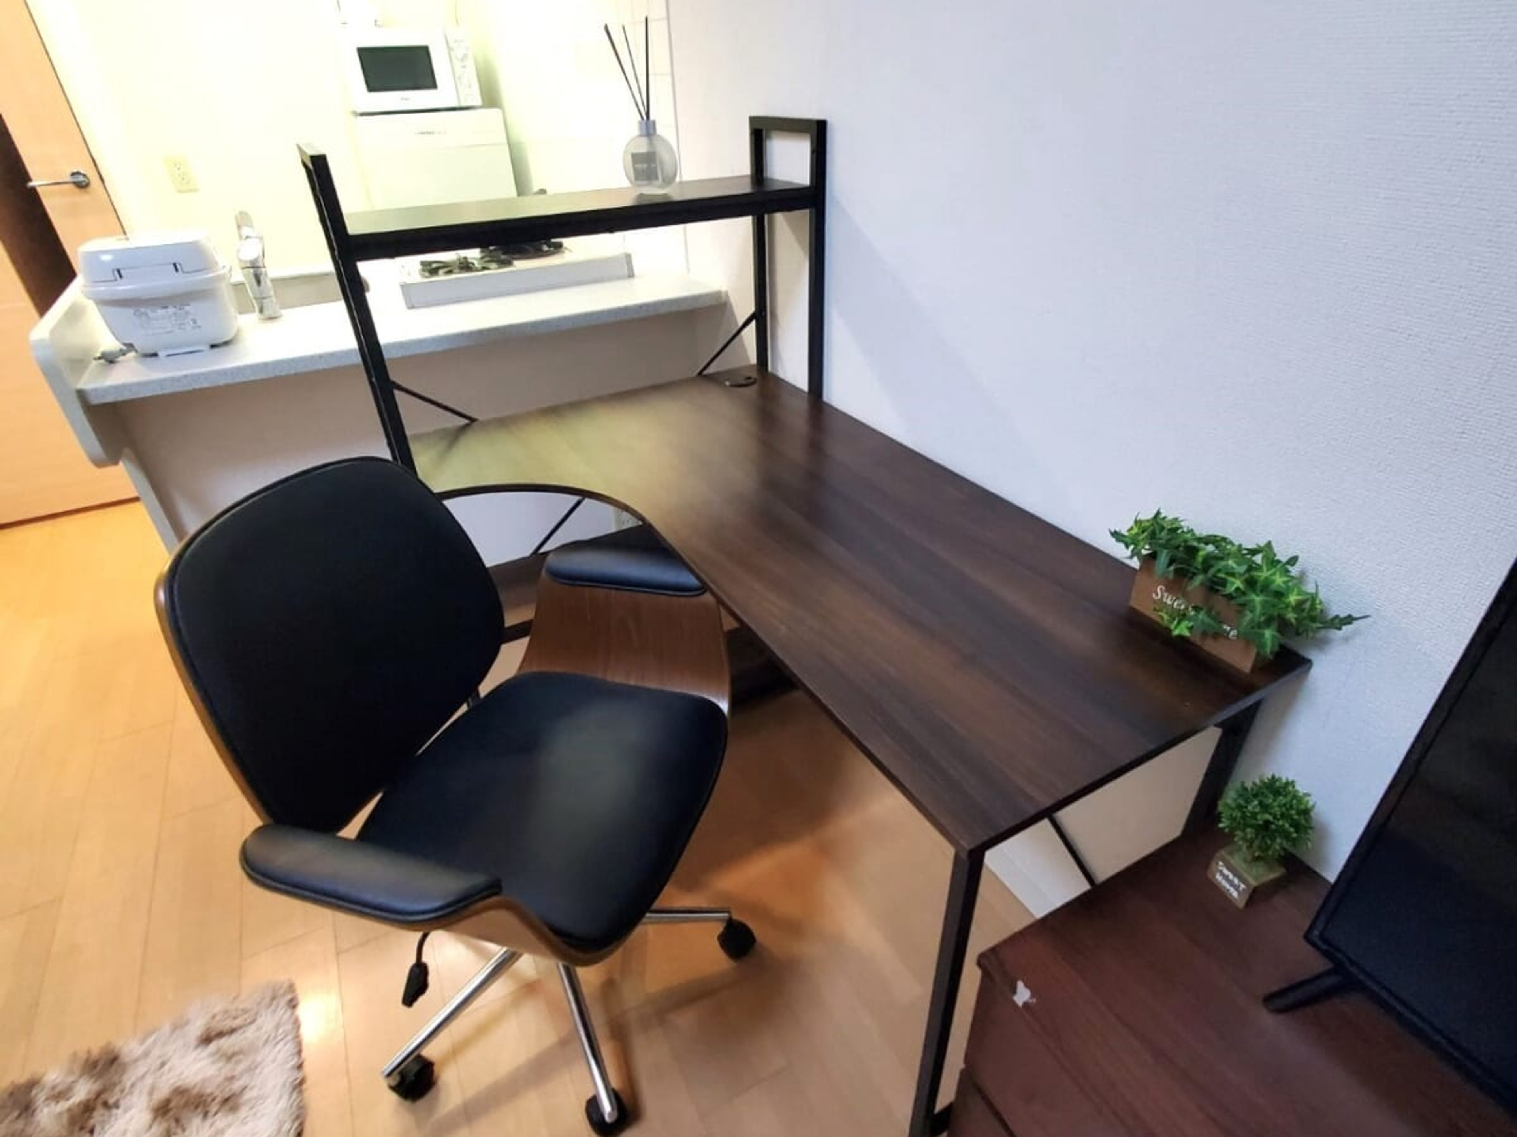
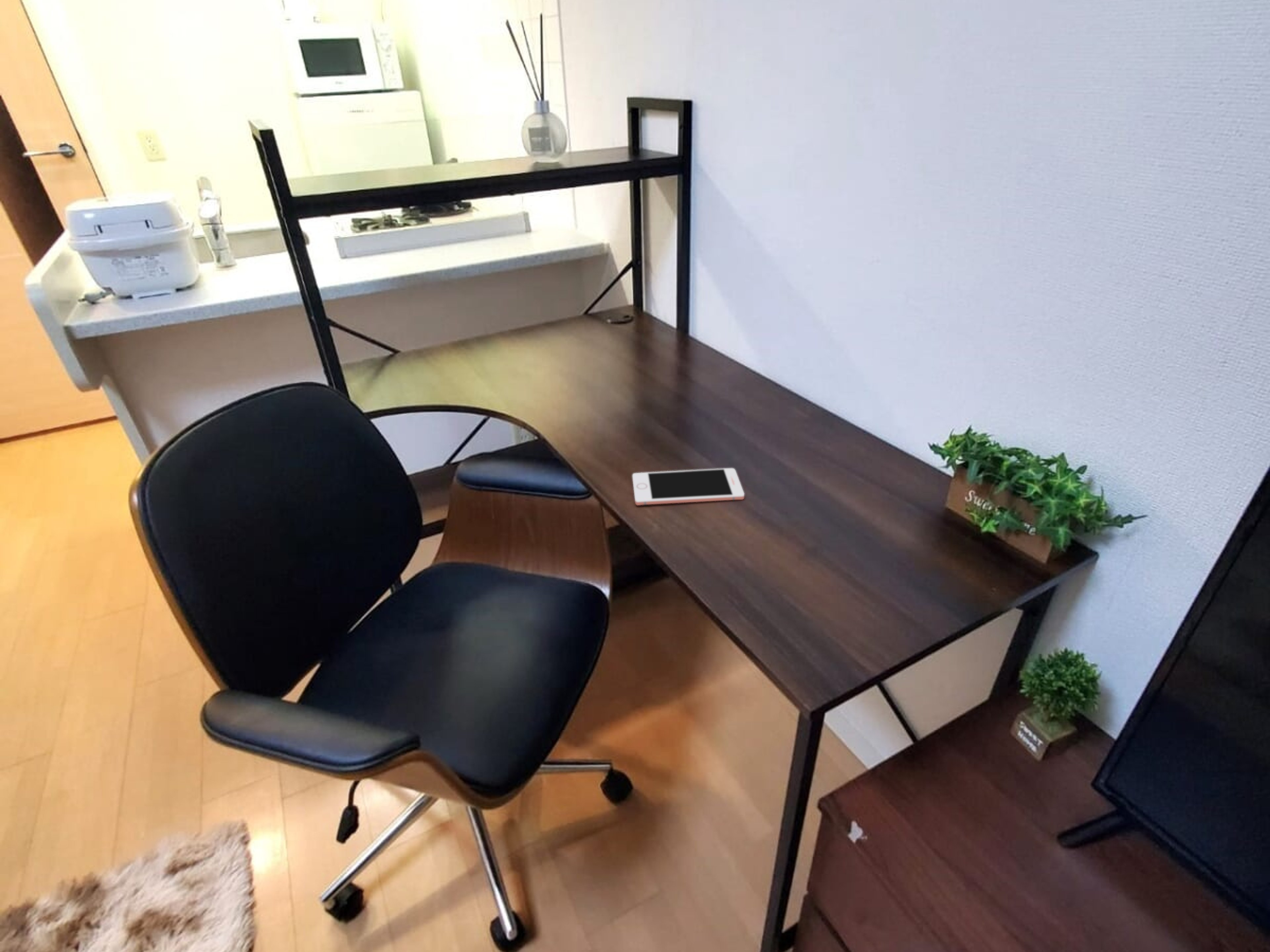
+ cell phone (687, 486)
